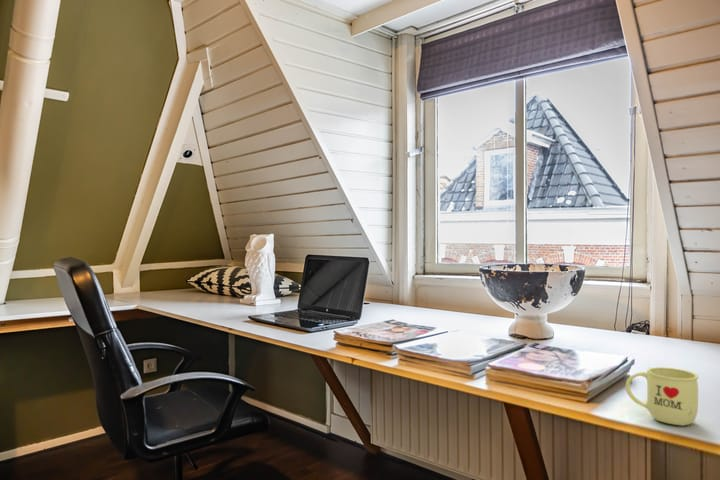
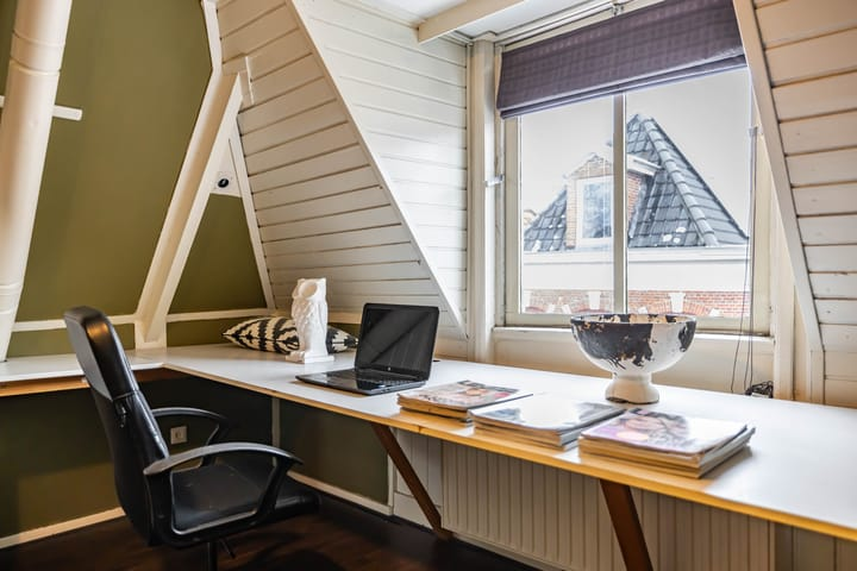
- mug (660, 394)
